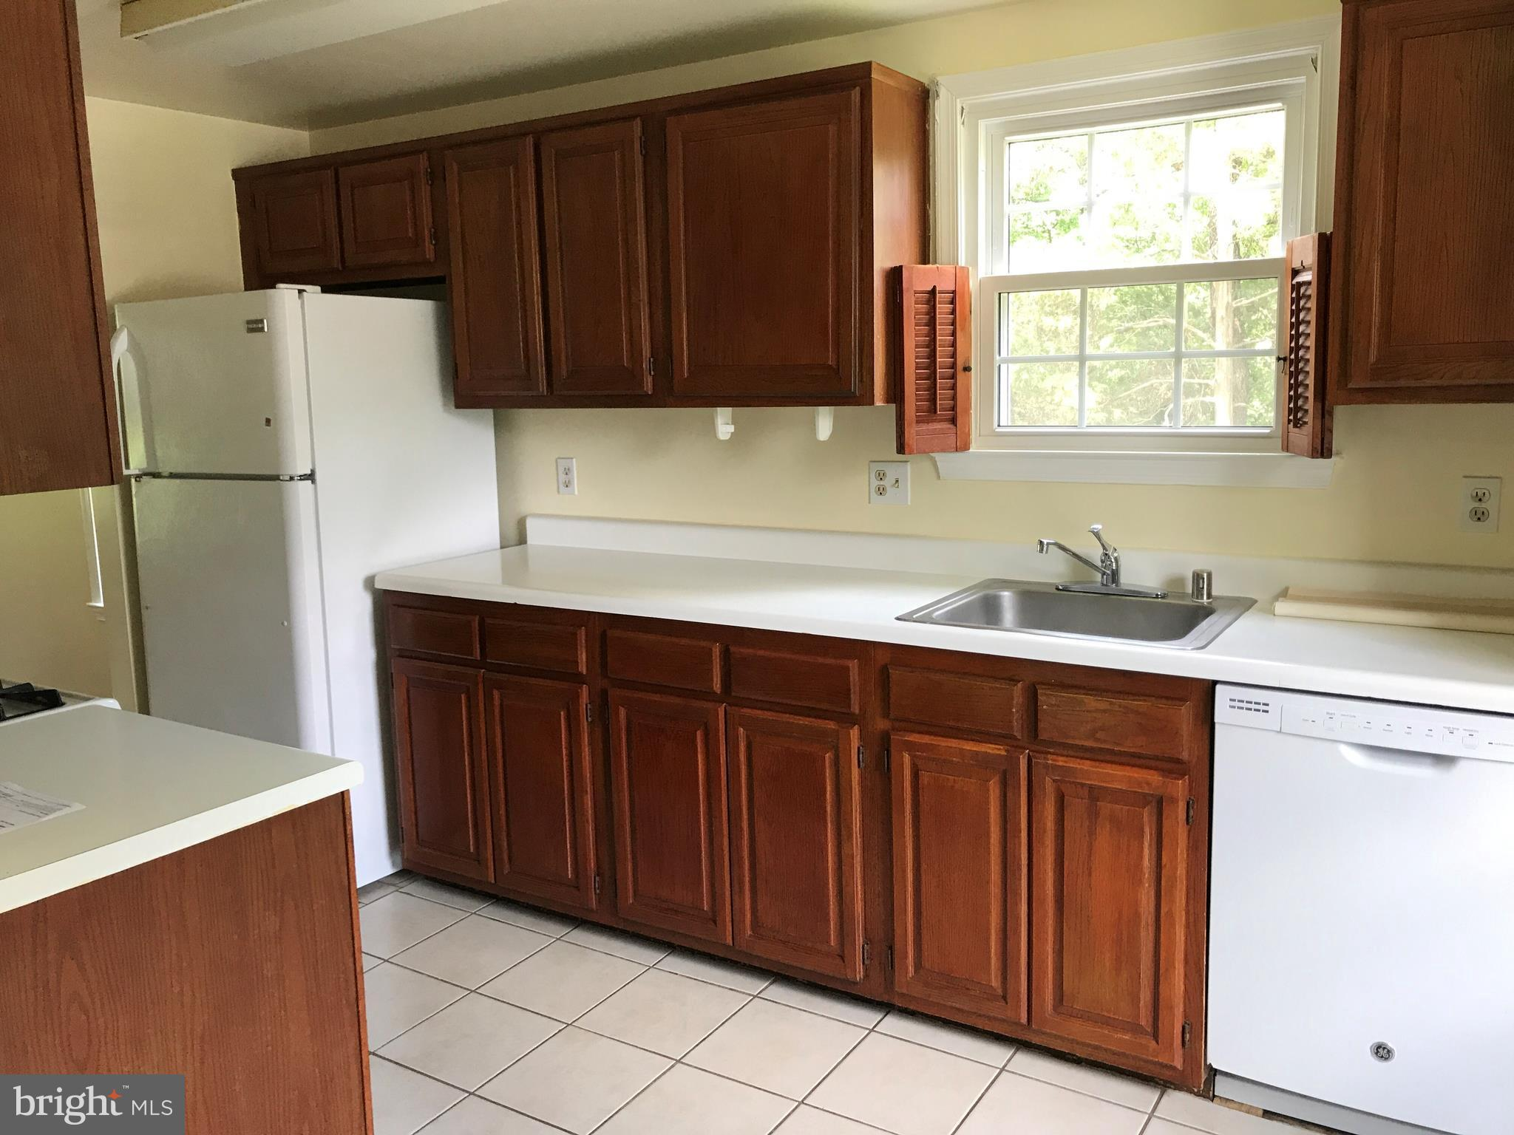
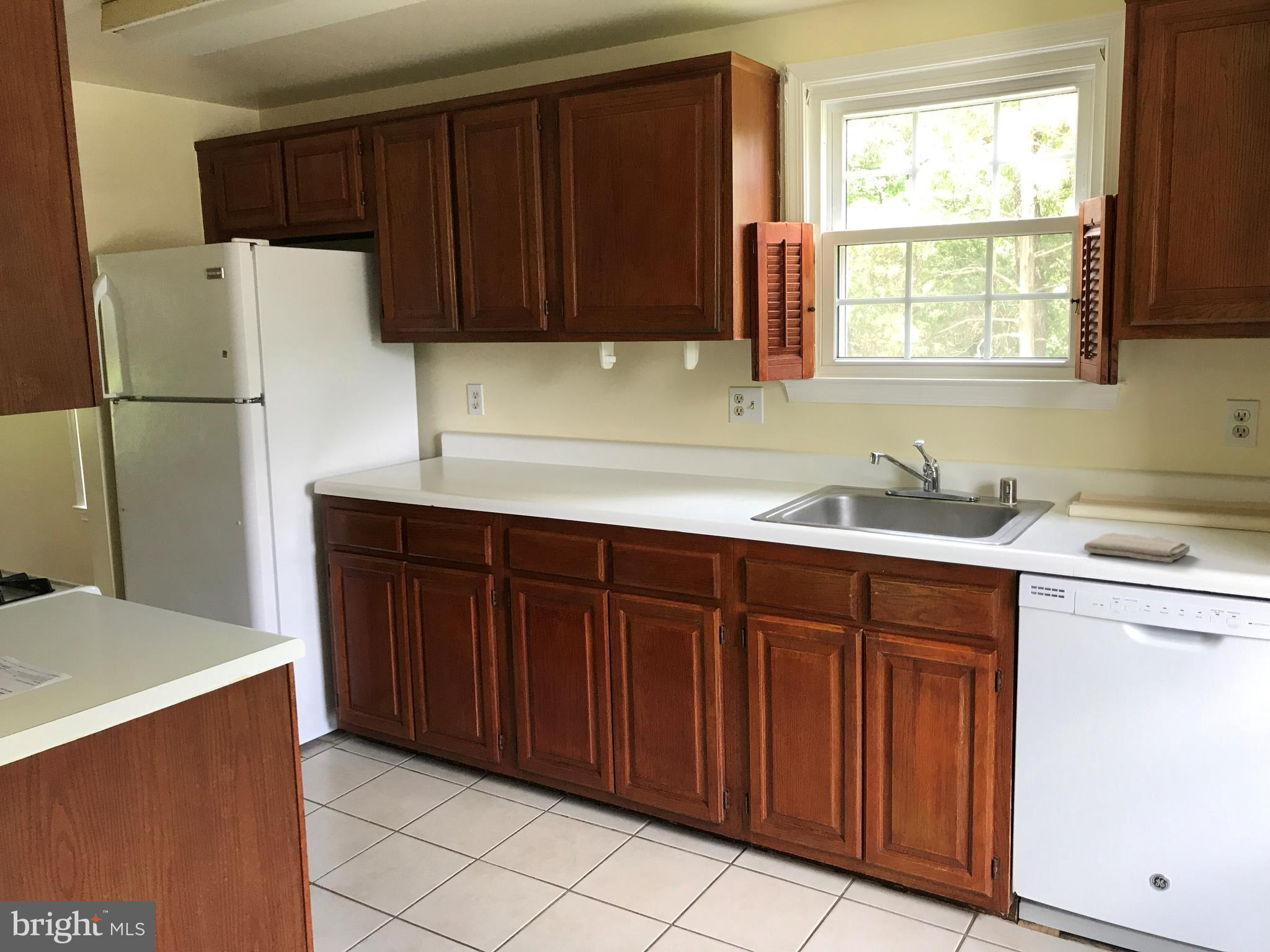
+ washcloth (1136, 546)
